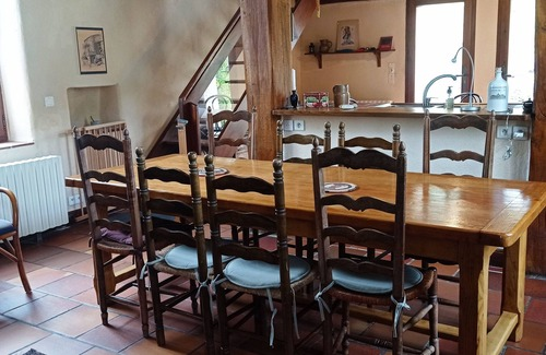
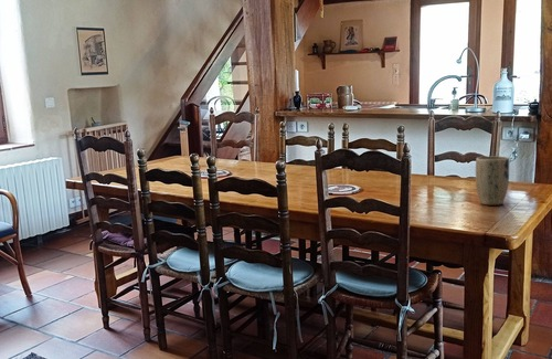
+ plant pot (491, 180)
